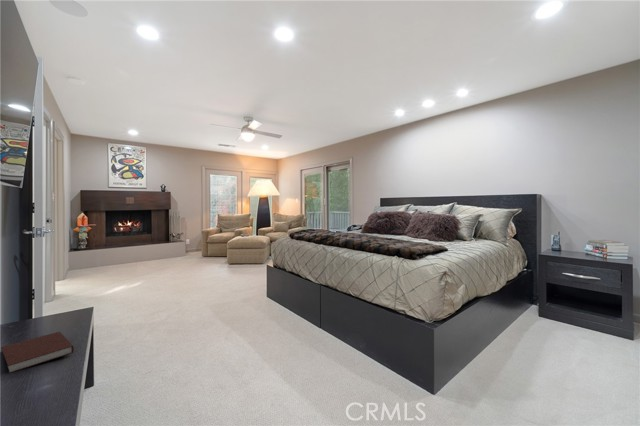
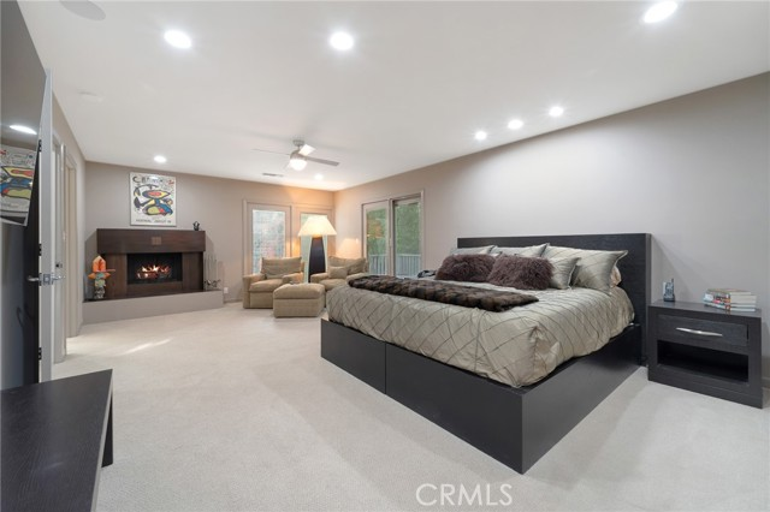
- notebook (37, 349)
